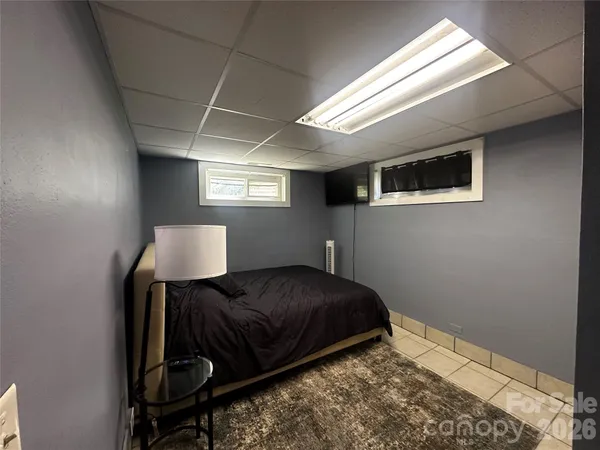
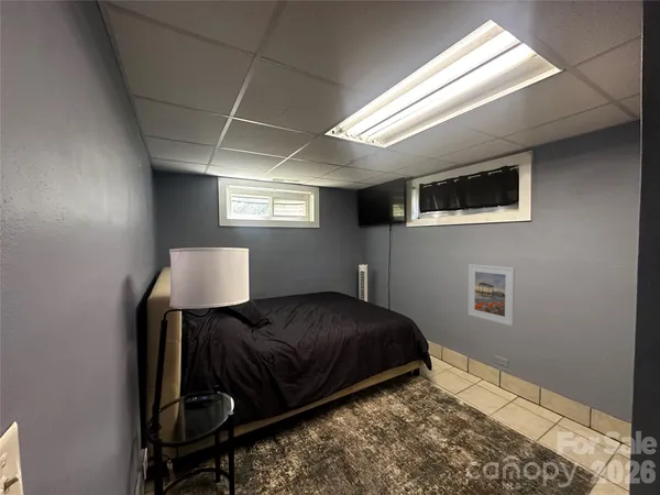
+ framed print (490, 293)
